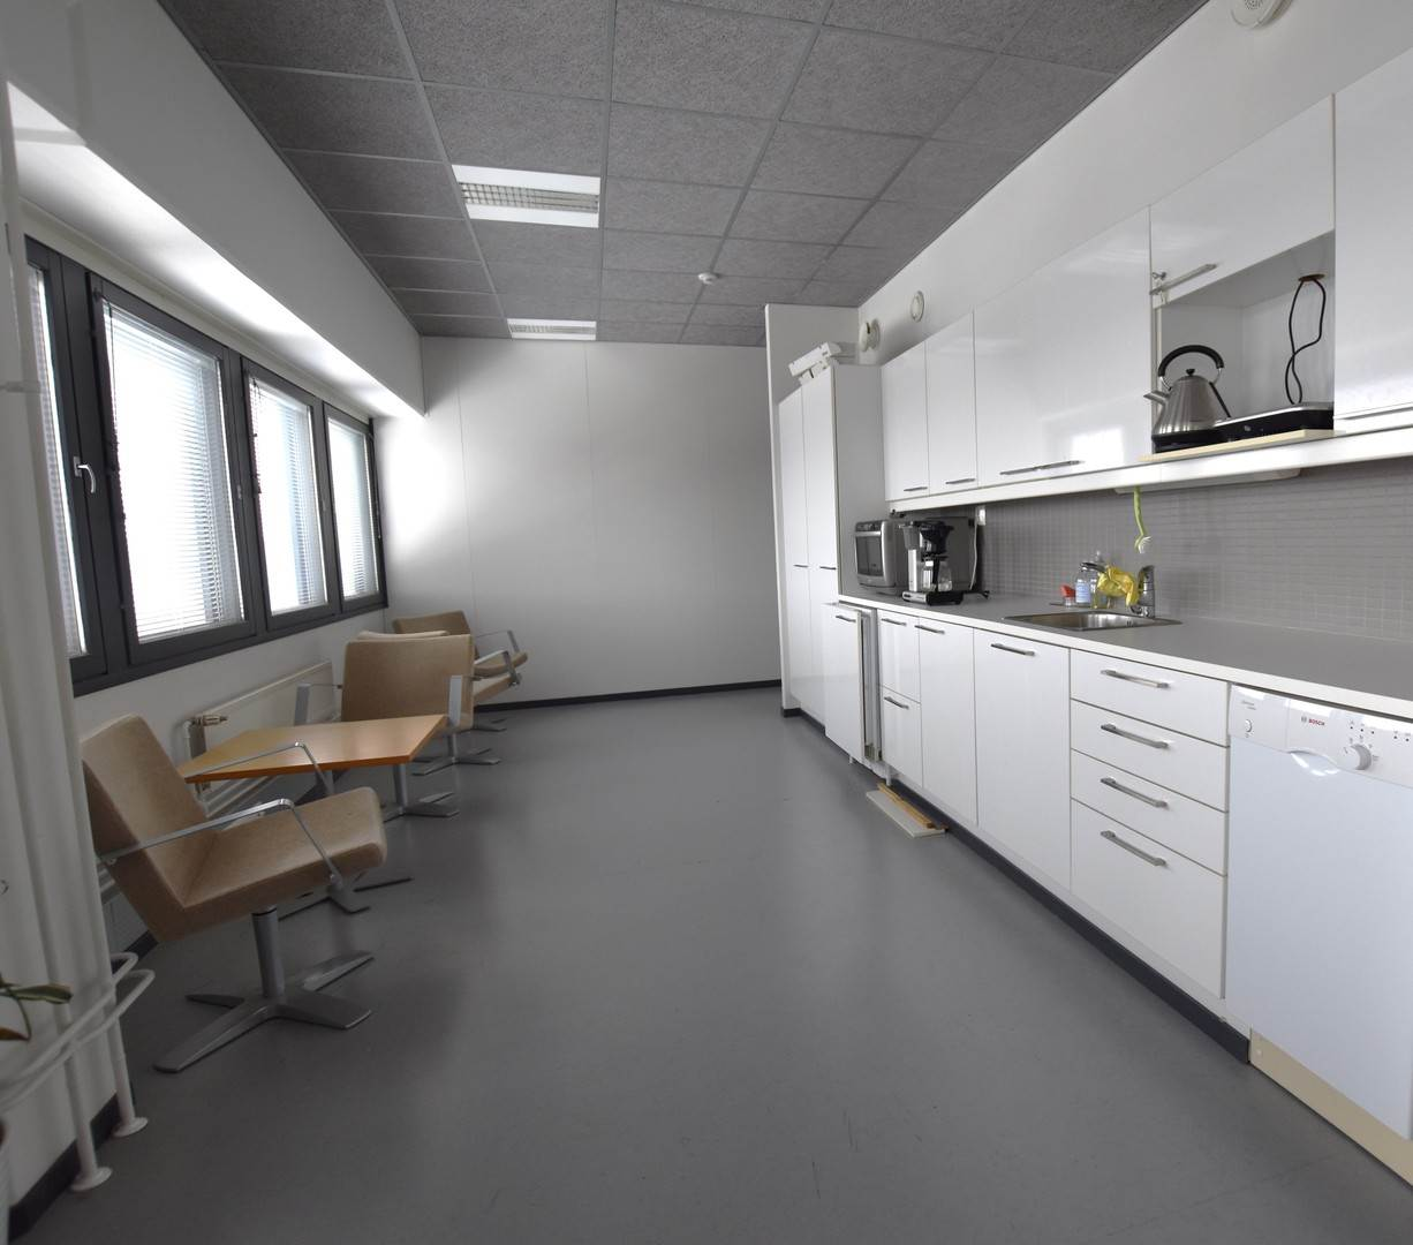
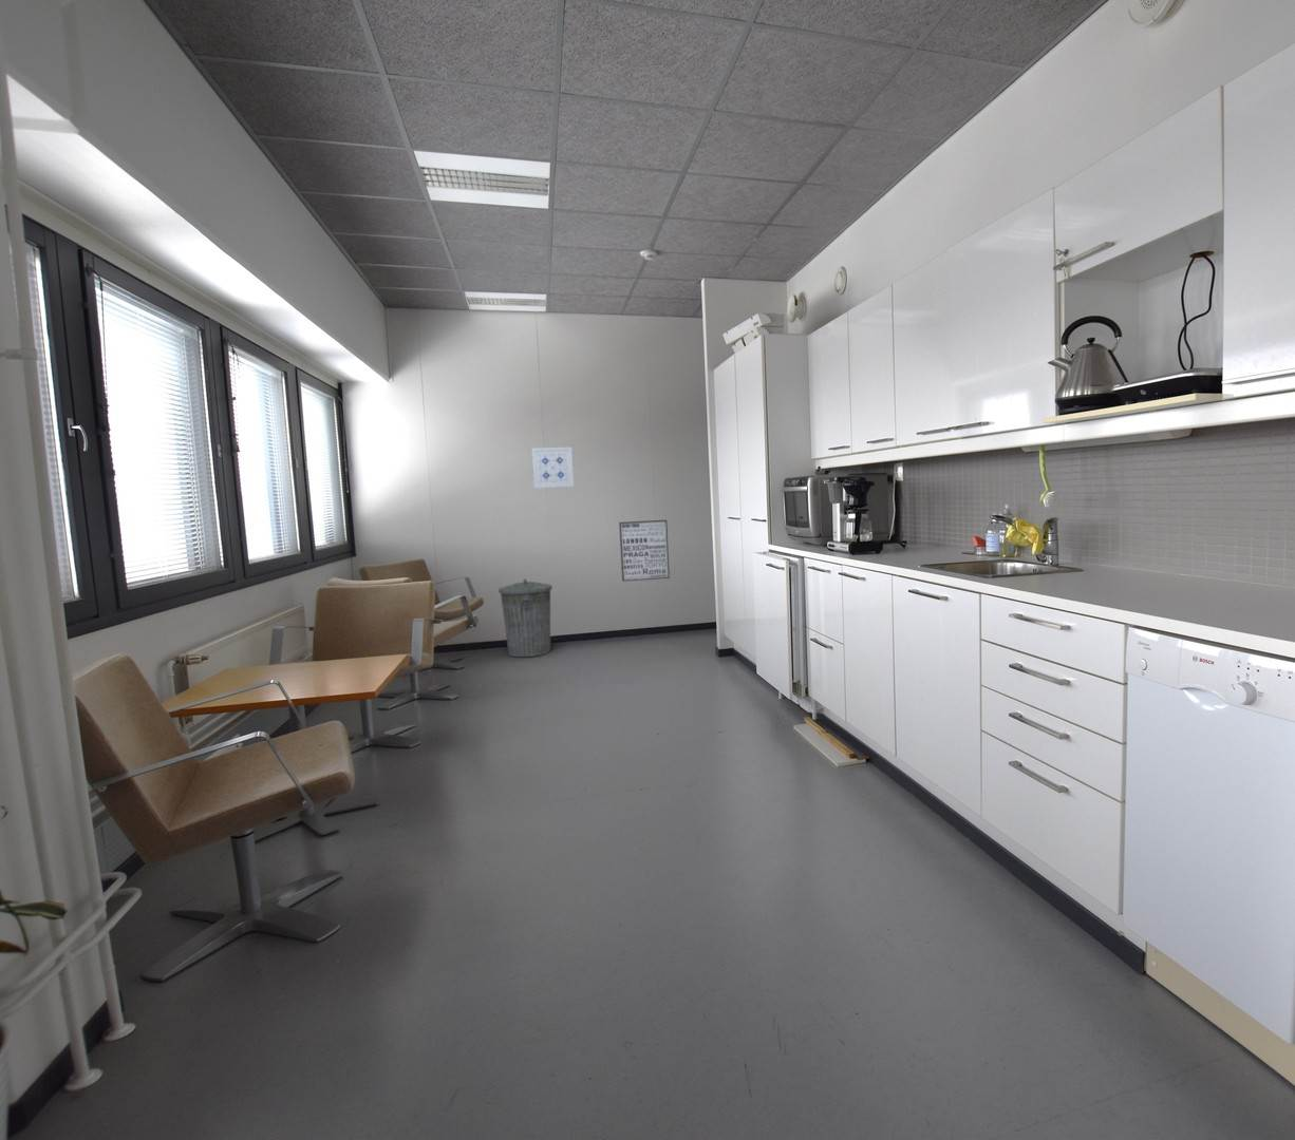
+ wall art (553, 468)
+ trash can (527, 615)
+ wall art (644, 550)
